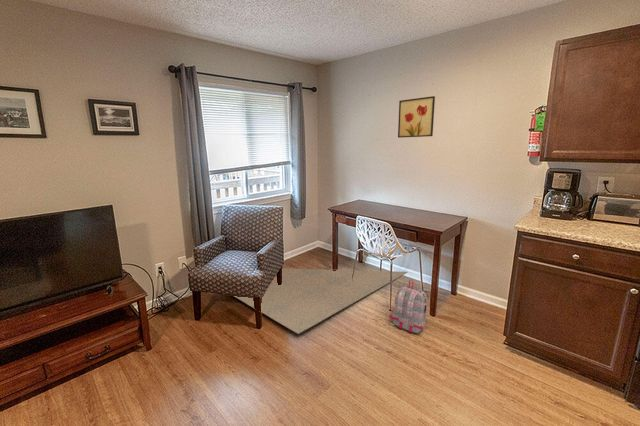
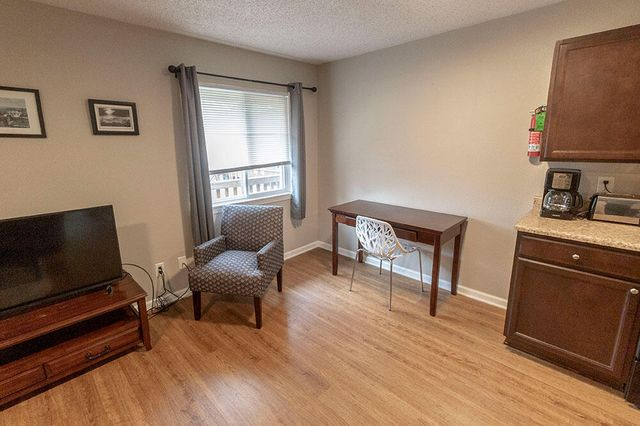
- wall art (415, 118)
- rug (323, 275)
- backpack (408, 304)
